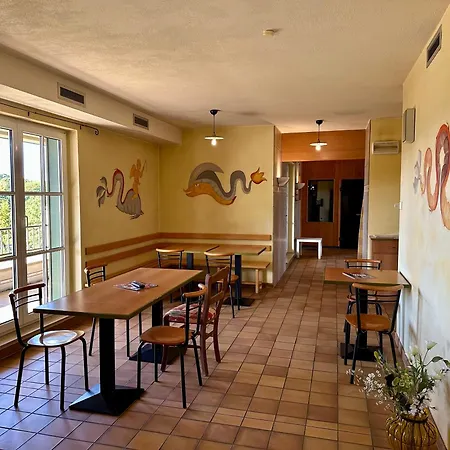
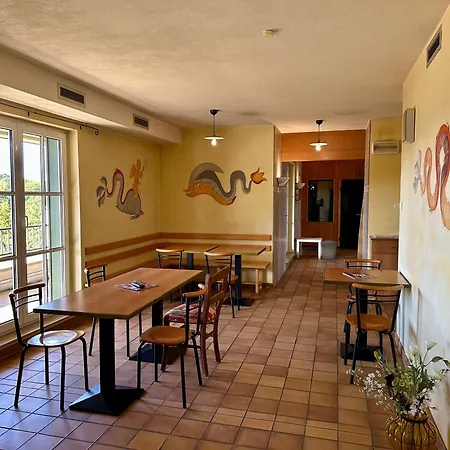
+ trash can (328, 249)
